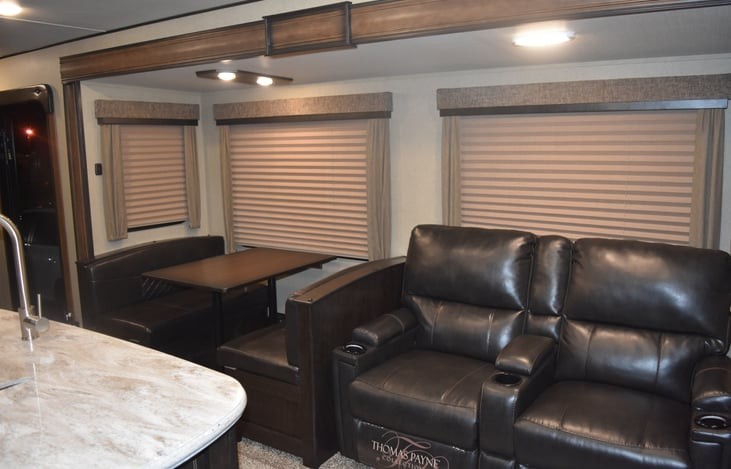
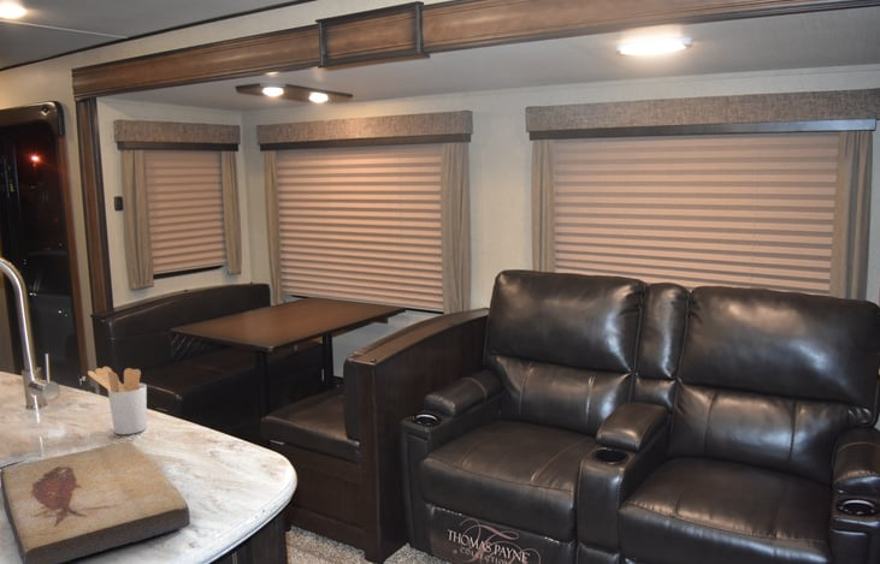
+ utensil holder (119, 398)
+ fish fossil (88, 493)
